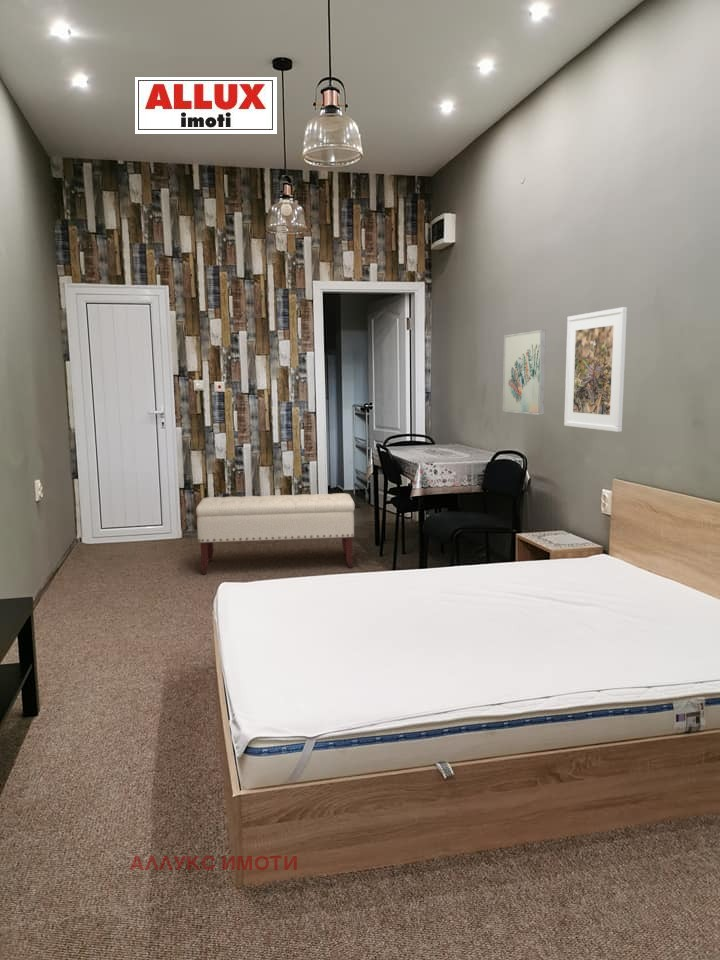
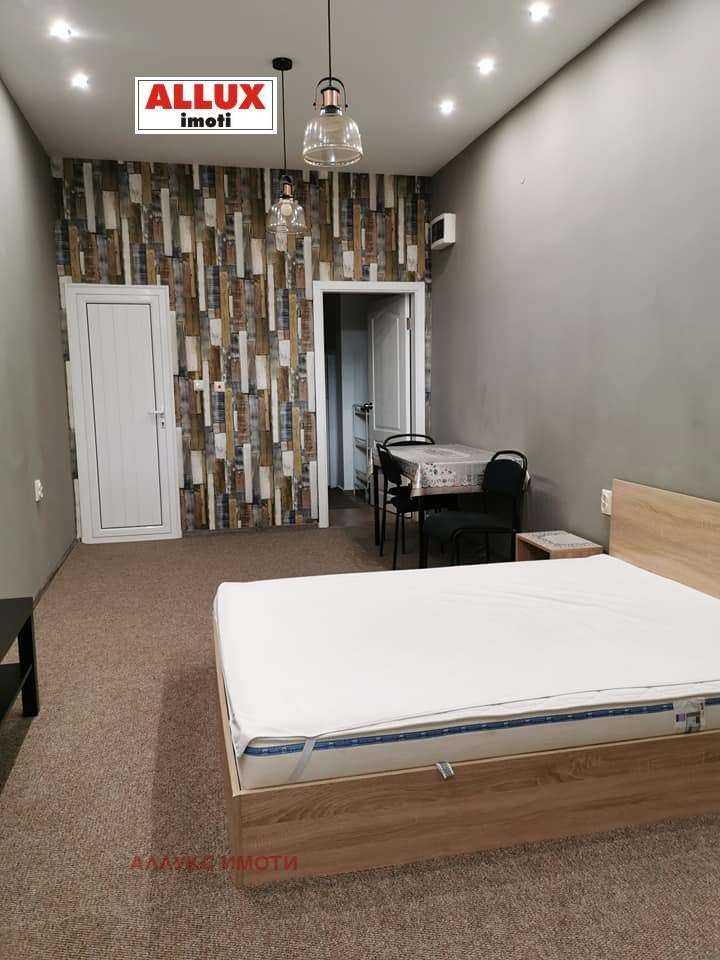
- wall art (522, 373)
- bench (277, 531)
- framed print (593, 371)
